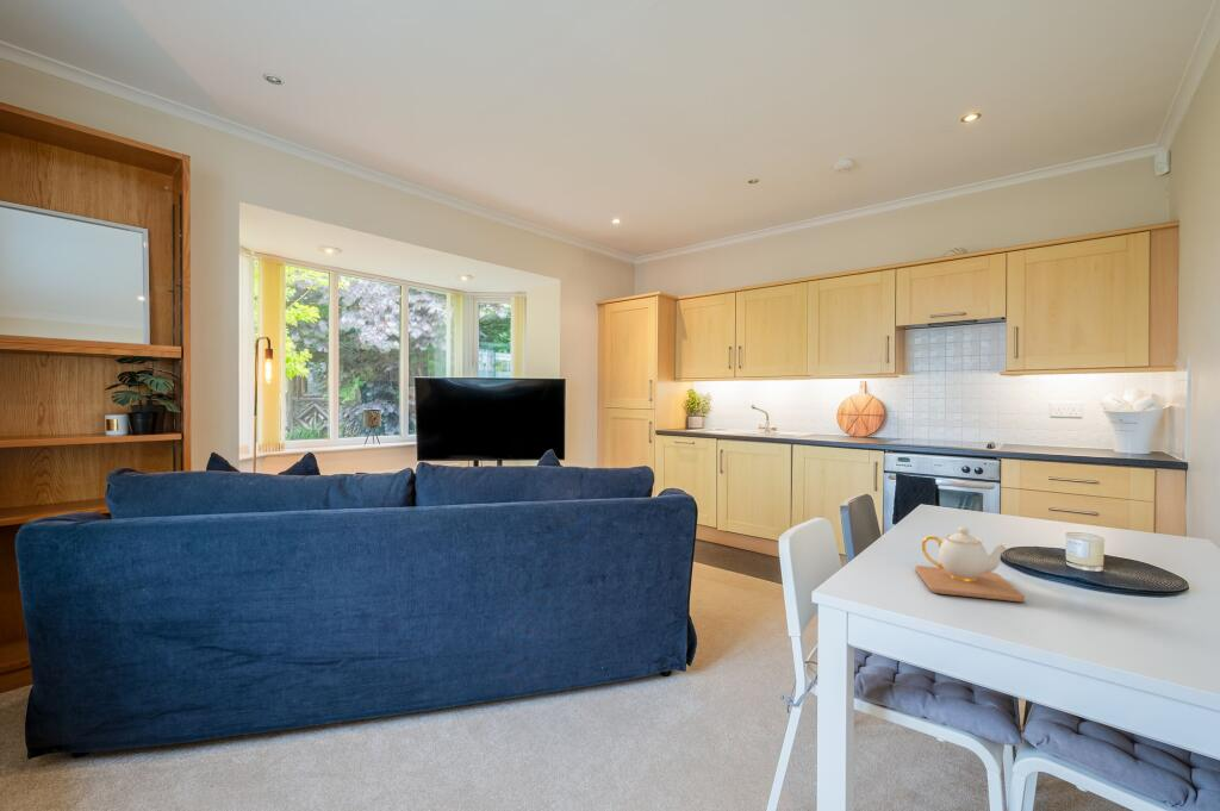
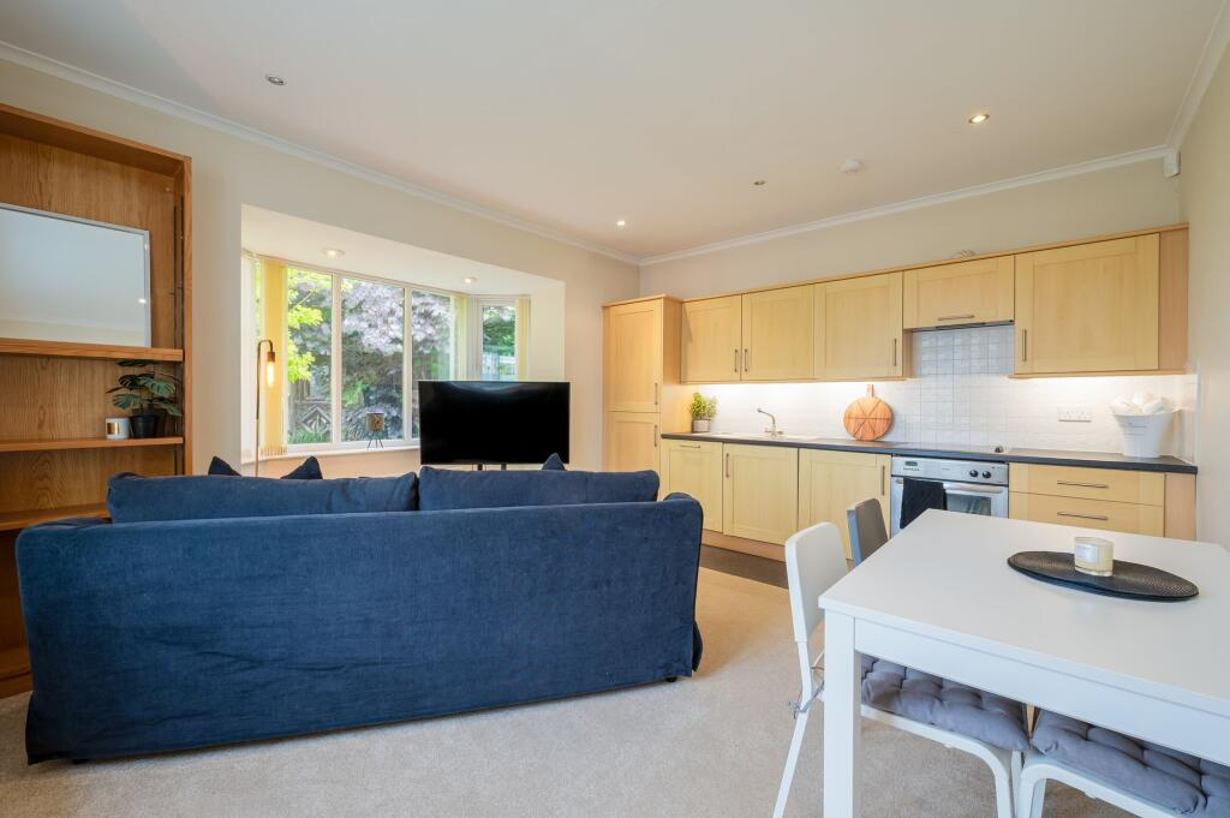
- teapot (965, 556)
